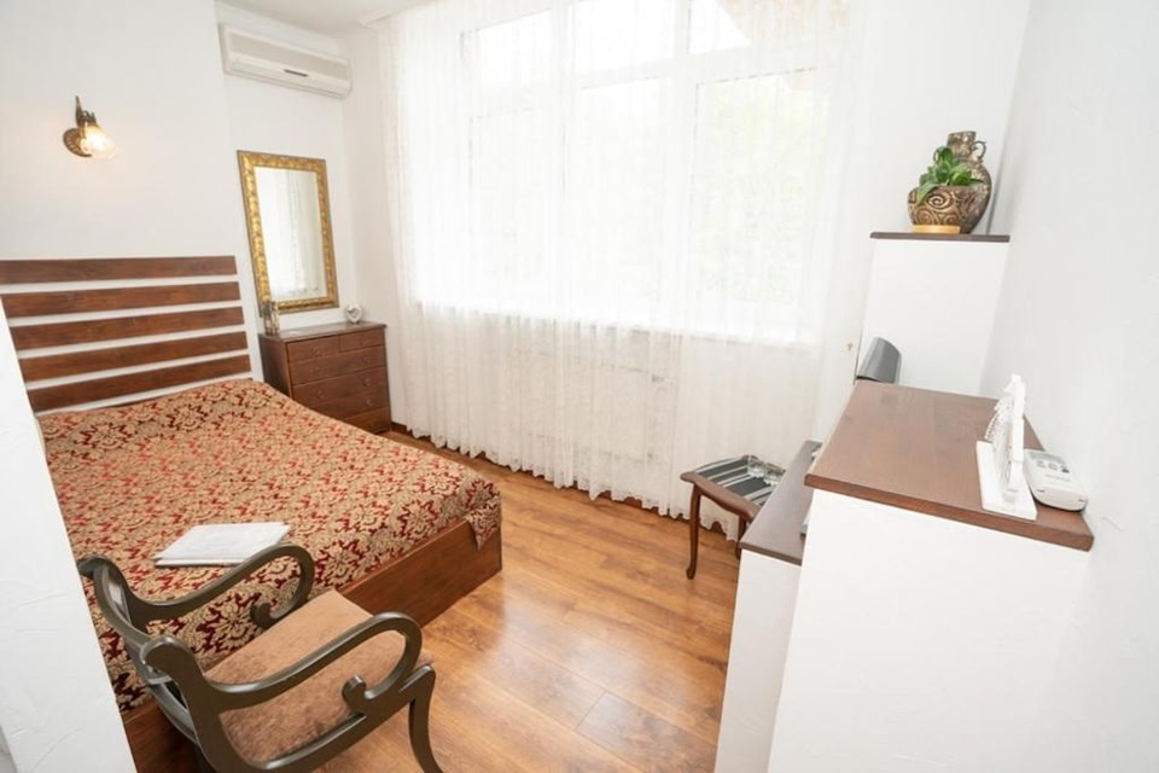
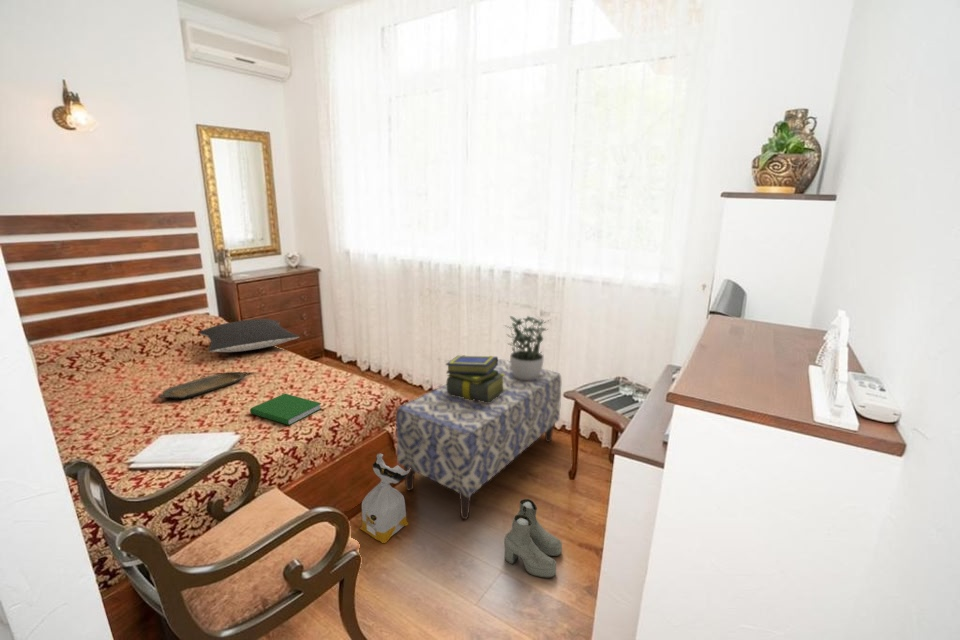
+ hardcover book (286, 408)
+ bench (486, 426)
+ serving tray (206, 385)
+ pillow (248, 334)
+ bag (384, 493)
+ boots (533, 534)
+ stack of books (473, 376)
+ potted plant (526, 345)
